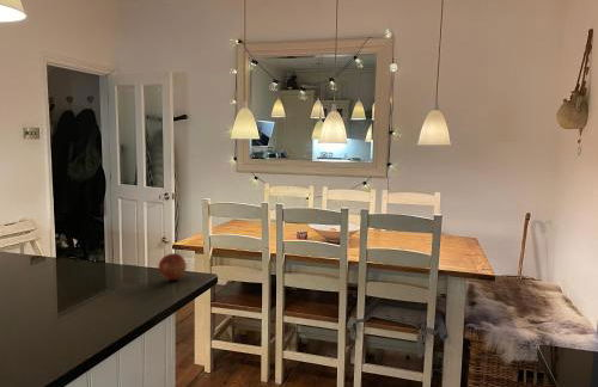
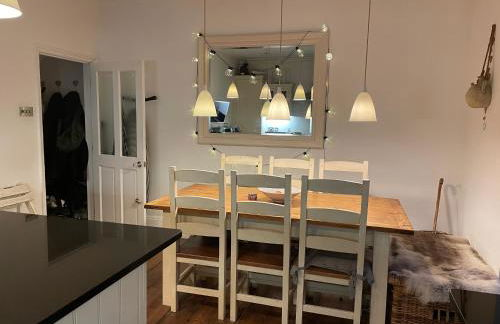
- apple (172, 266)
